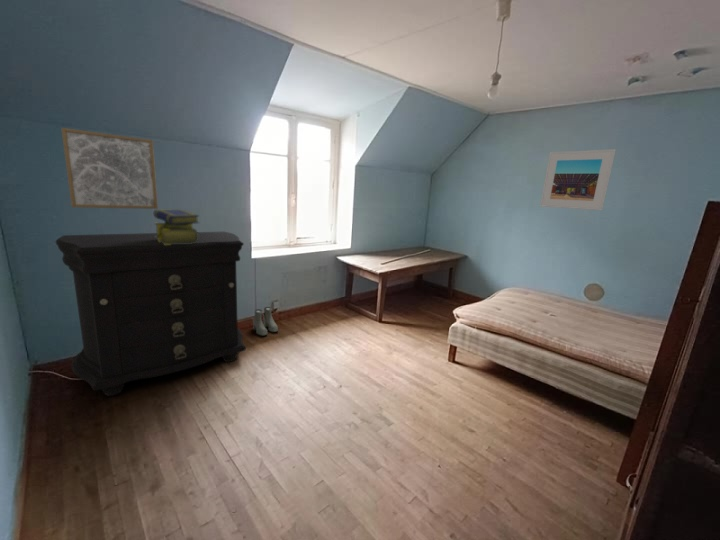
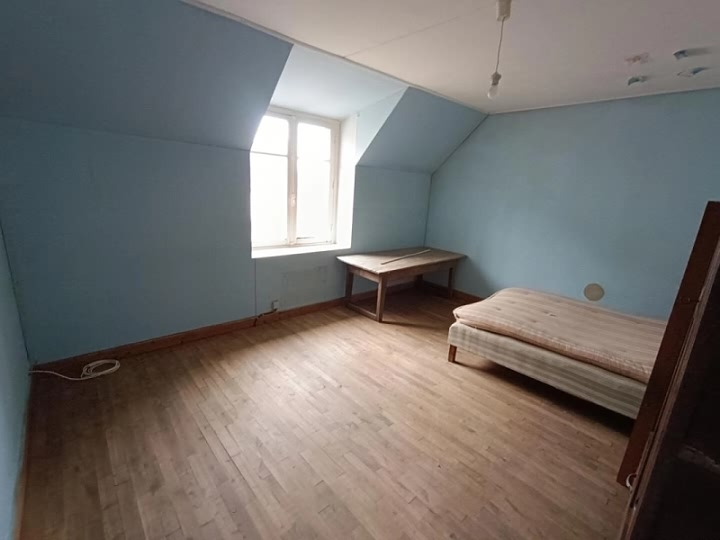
- boots (265, 320)
- stack of books (177, 225)
- dresser (168, 304)
- wall art (113, 172)
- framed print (574, 180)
